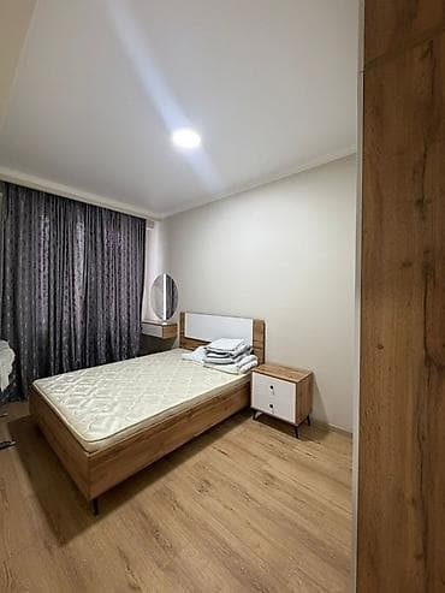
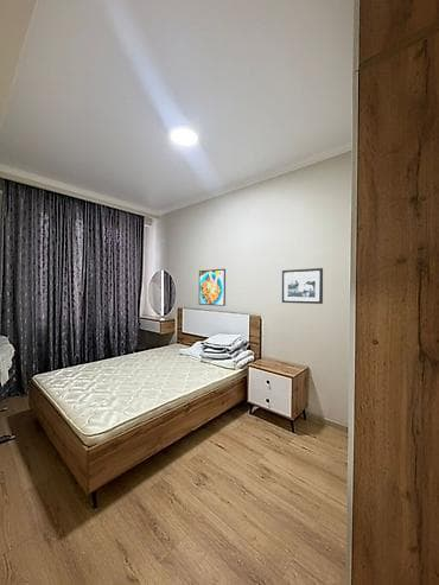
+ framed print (211, 287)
+ picture frame (301, 286)
